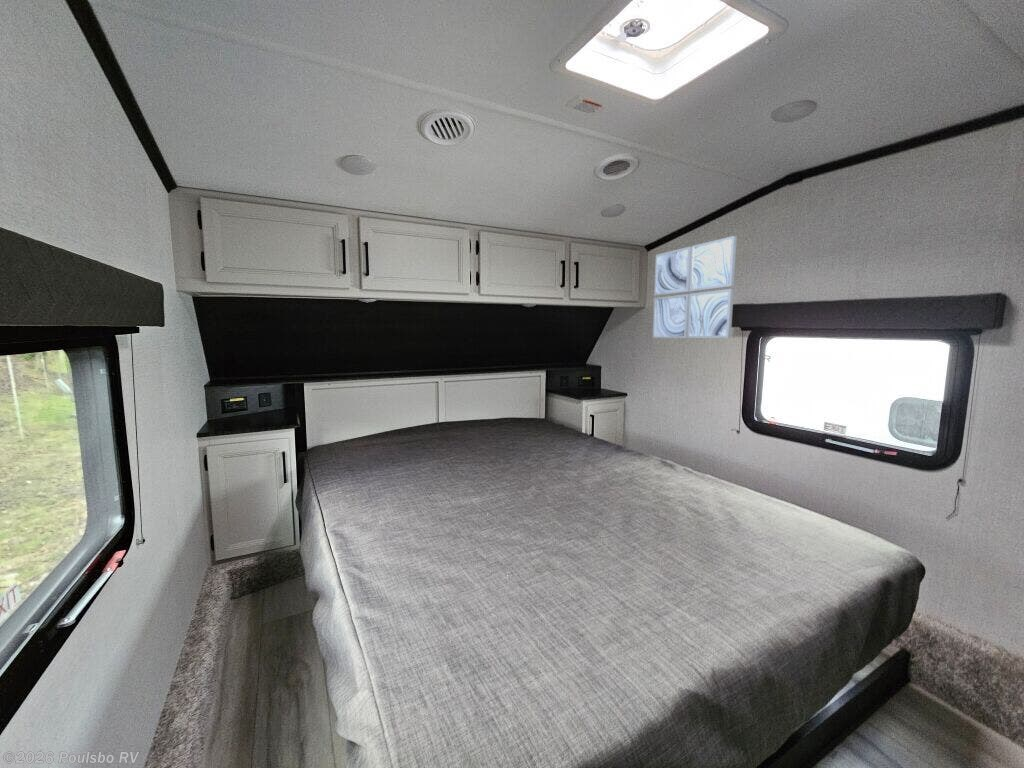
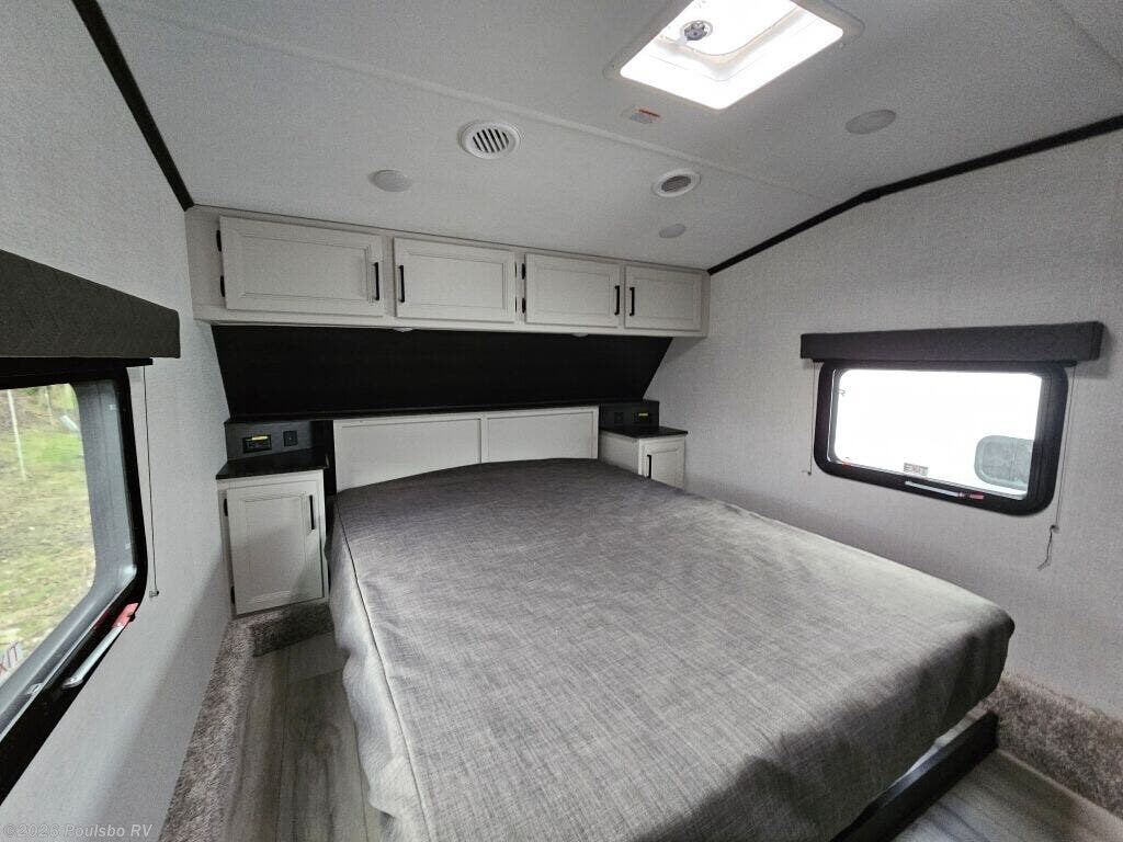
- wall art (690, 291)
